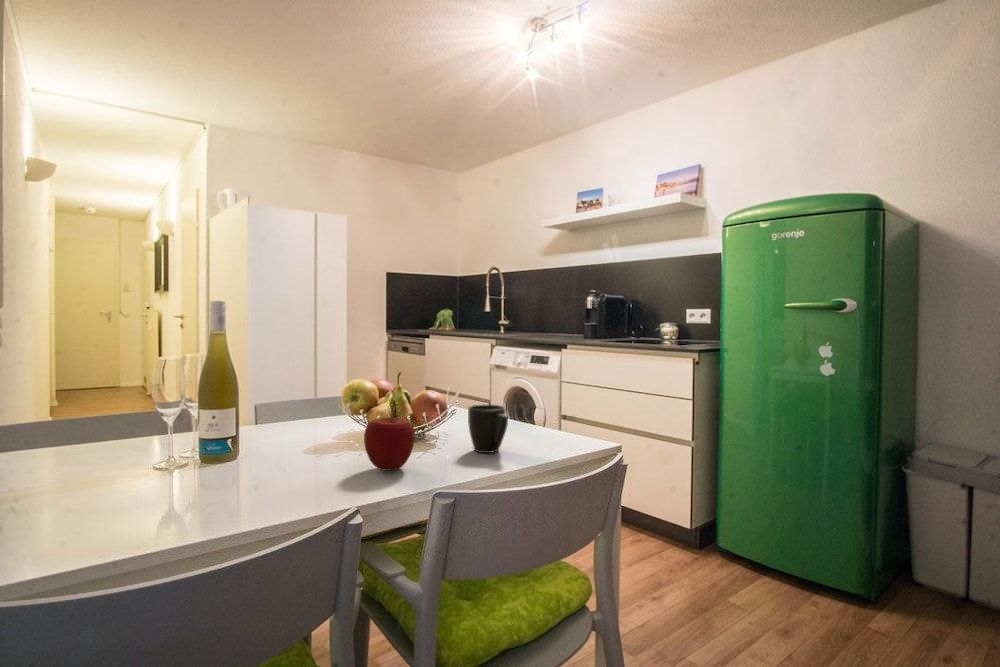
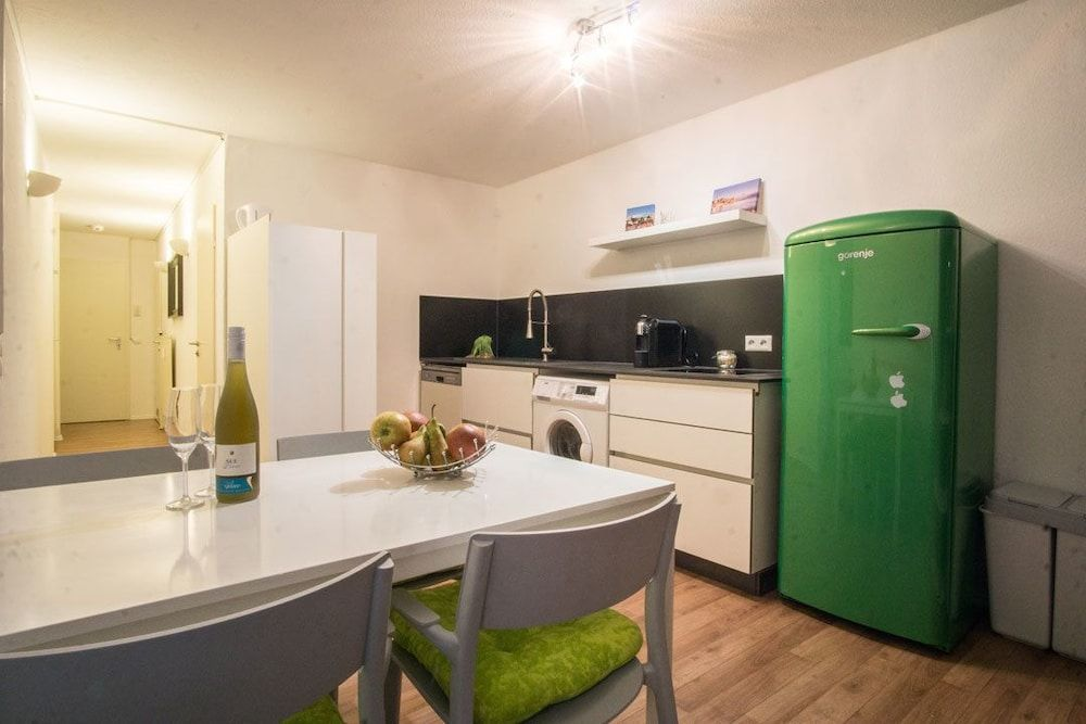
- apple (389, 442)
- mug (490, 430)
